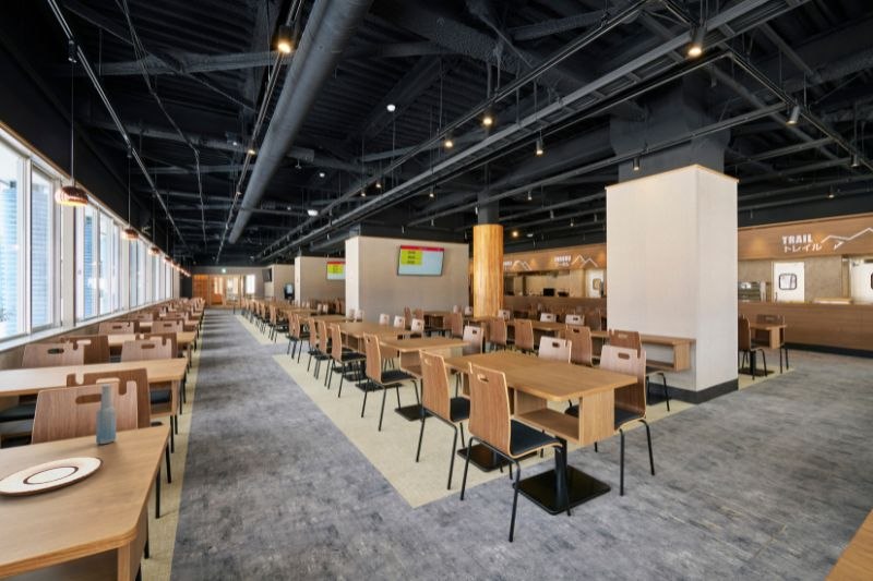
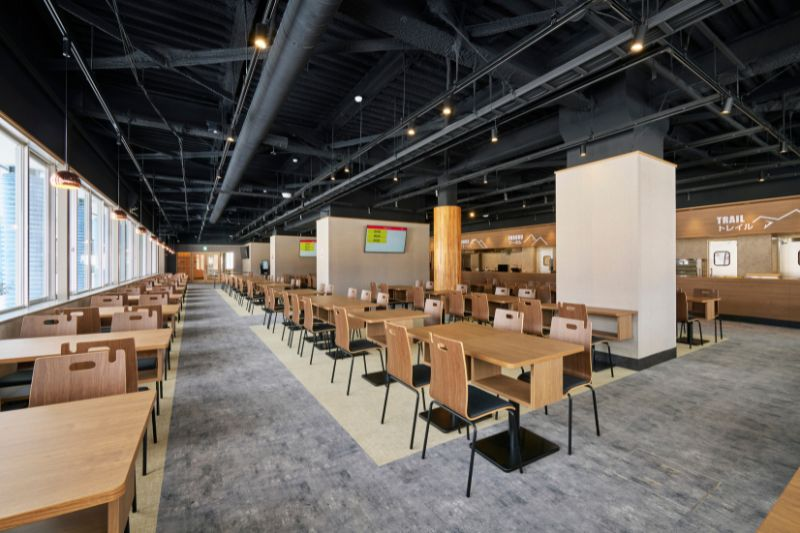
- bottle (106, 413)
- plate (51, 474)
